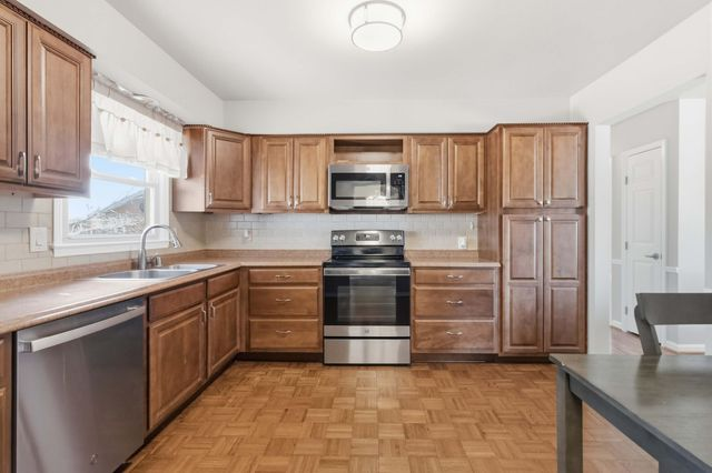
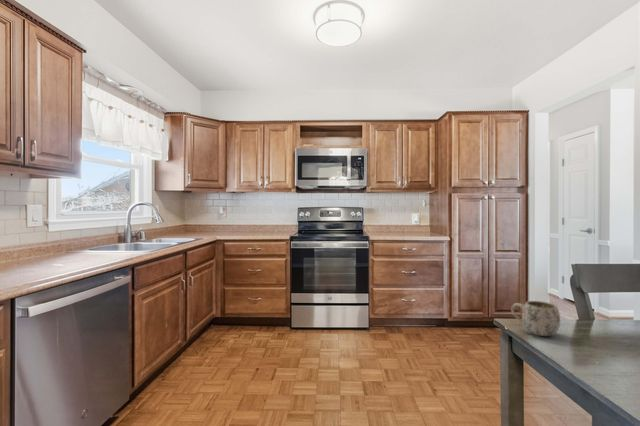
+ mug (534, 317)
